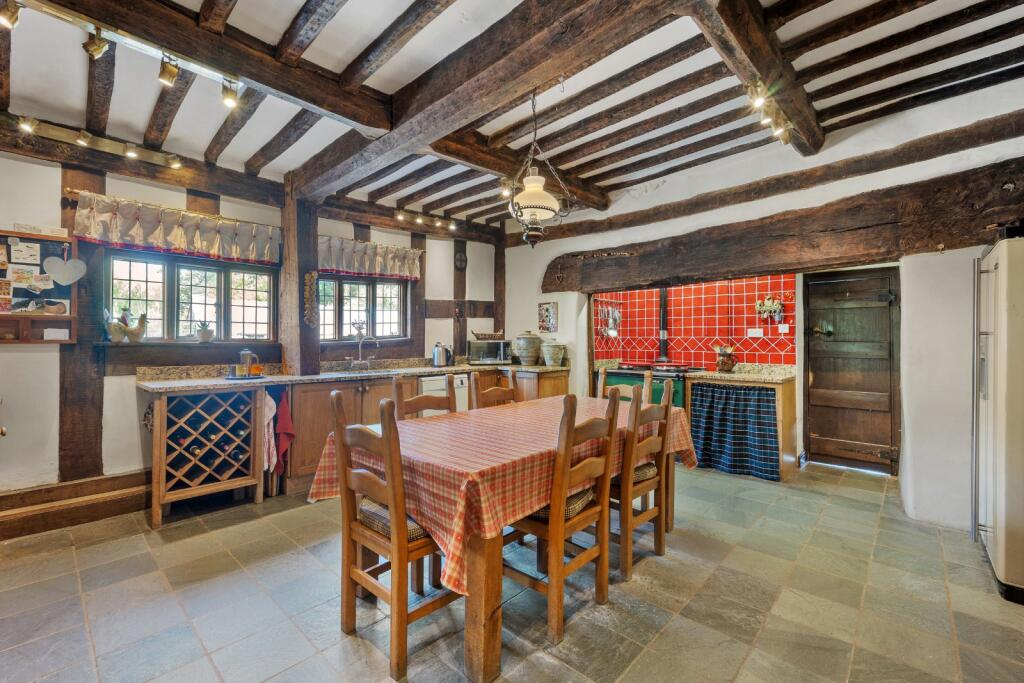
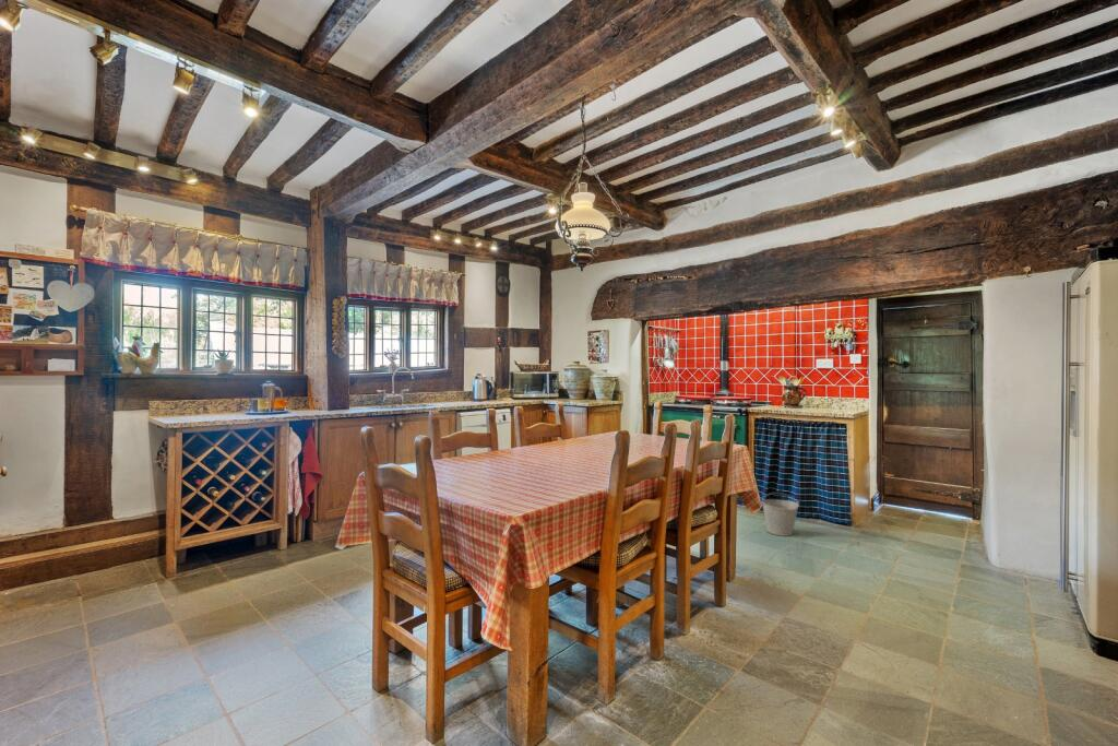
+ bucket (780, 513)
